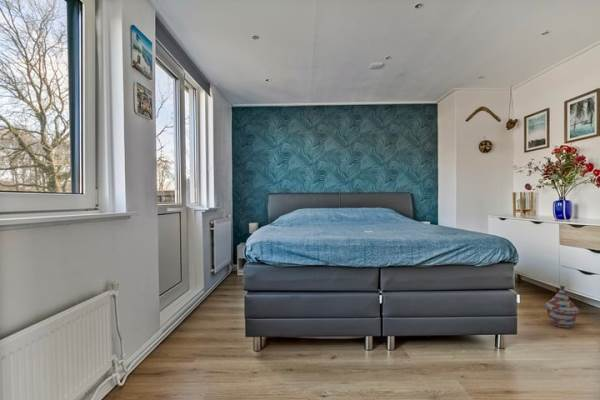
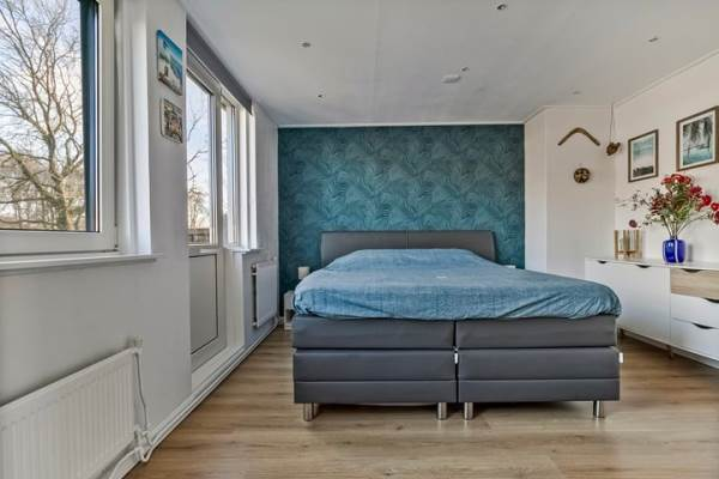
- woven basket (561, 305)
